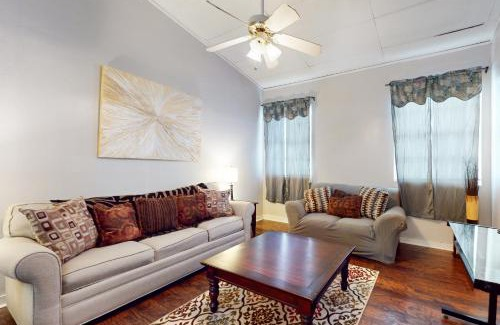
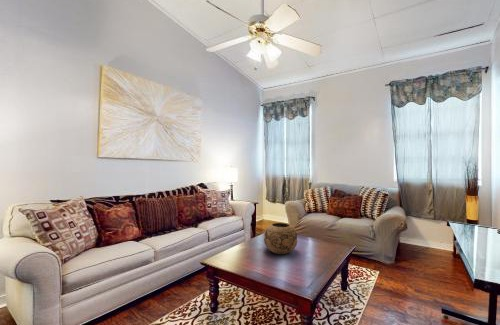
+ decorative bowl (280, 238)
